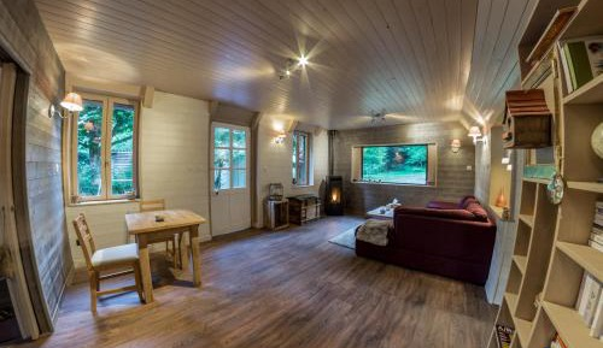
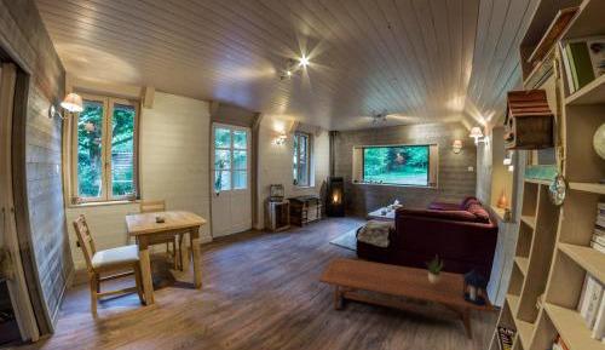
+ potted plant (434, 268)
+ coffee table (396, 292)
+ lantern (474, 281)
